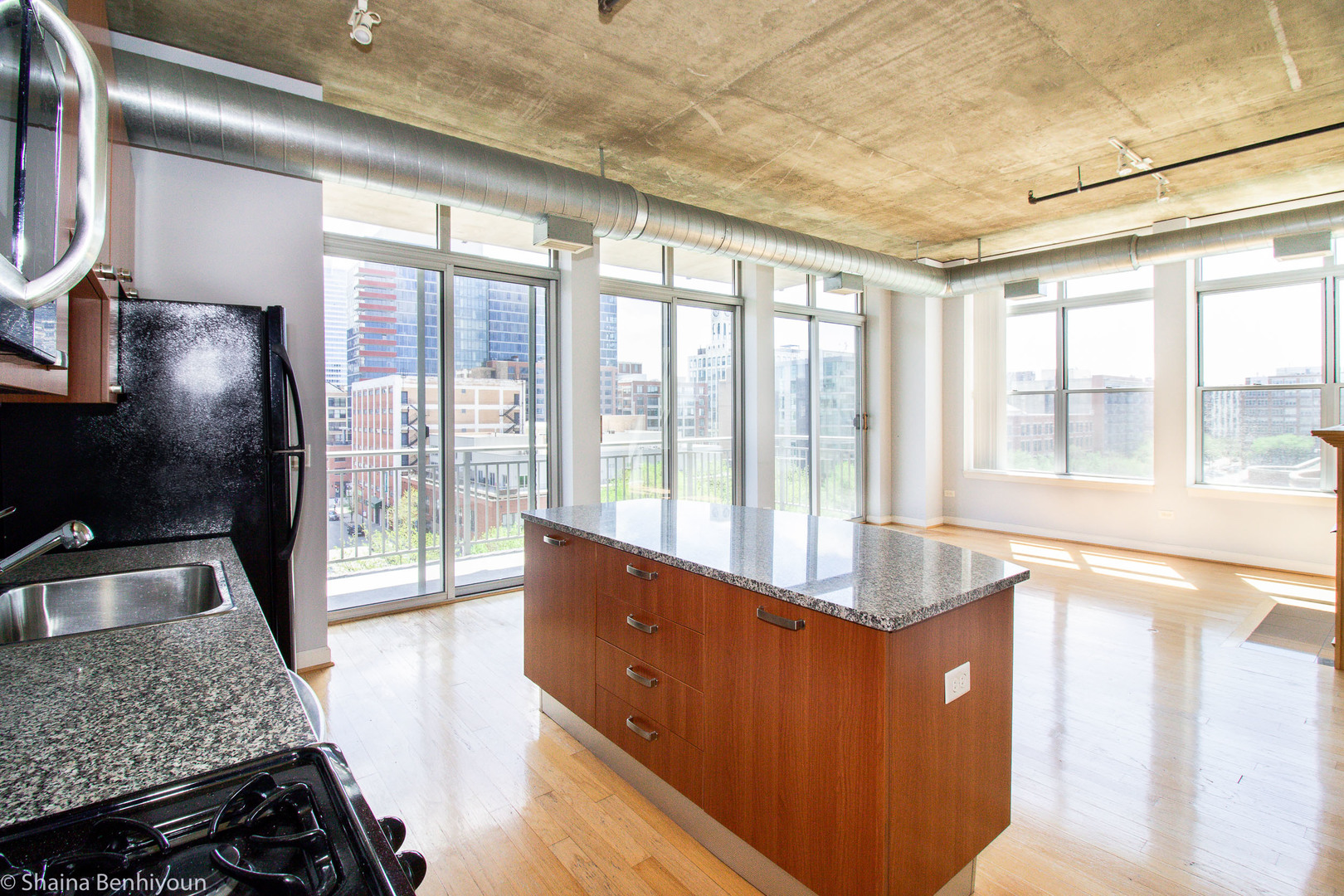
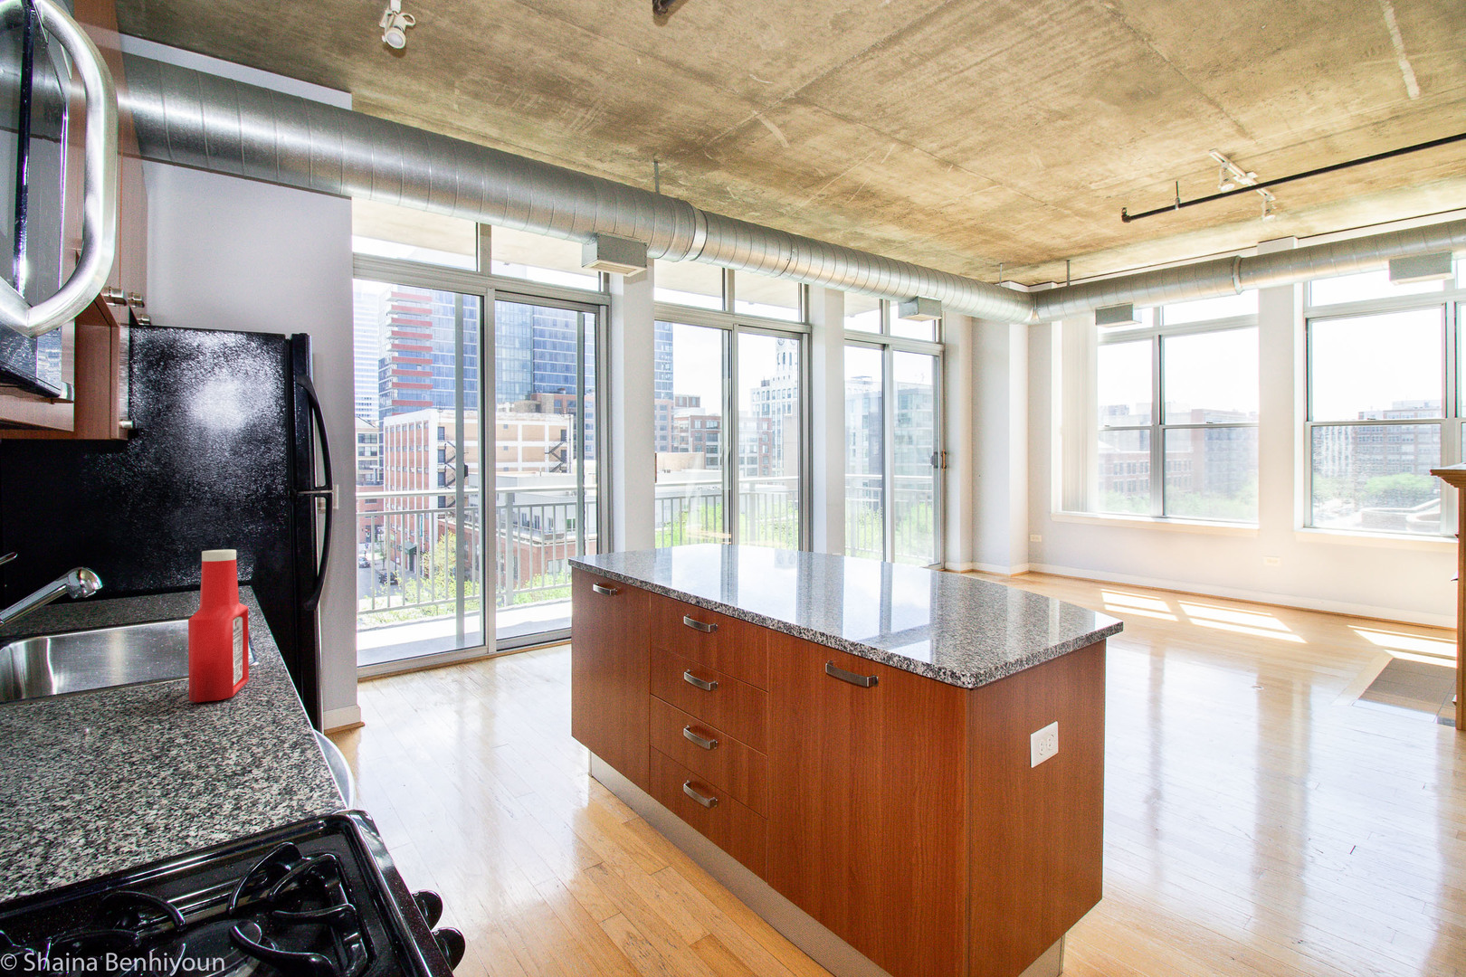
+ soap bottle (219, 620)
